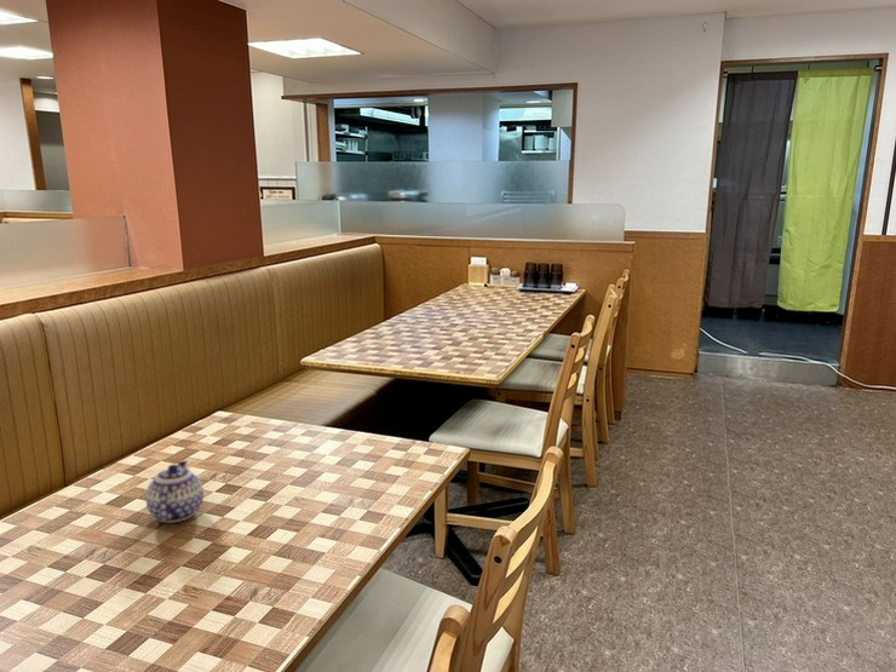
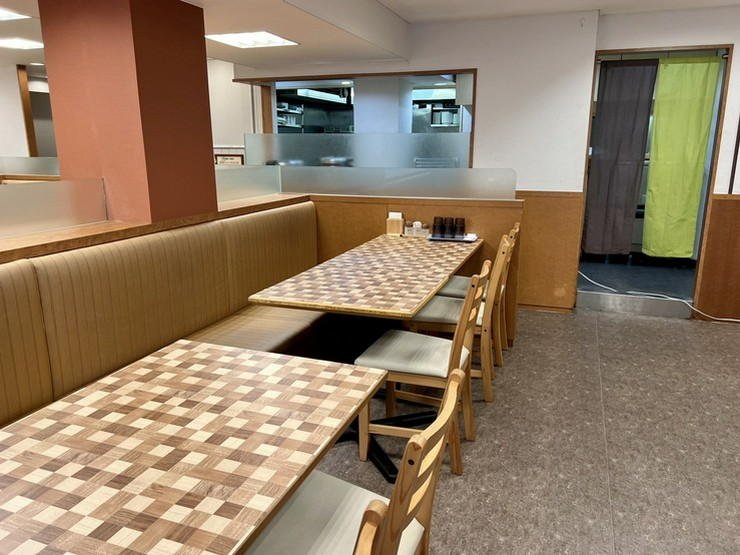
- teapot (174, 489)
